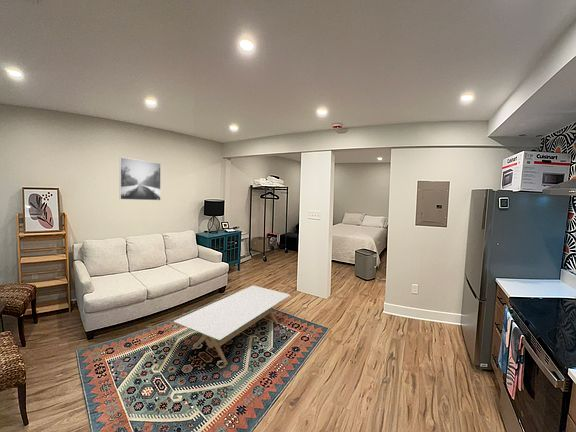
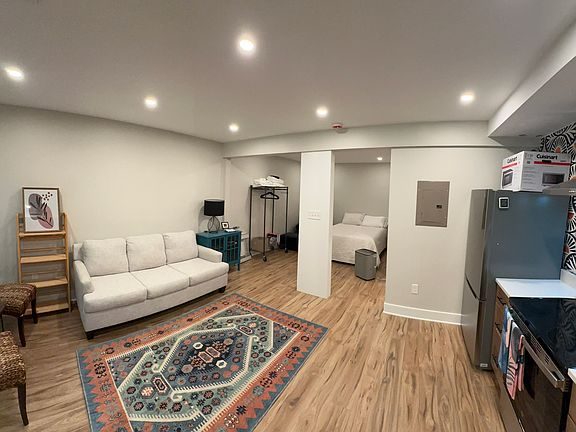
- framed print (141, 180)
- coffee table (239, 320)
